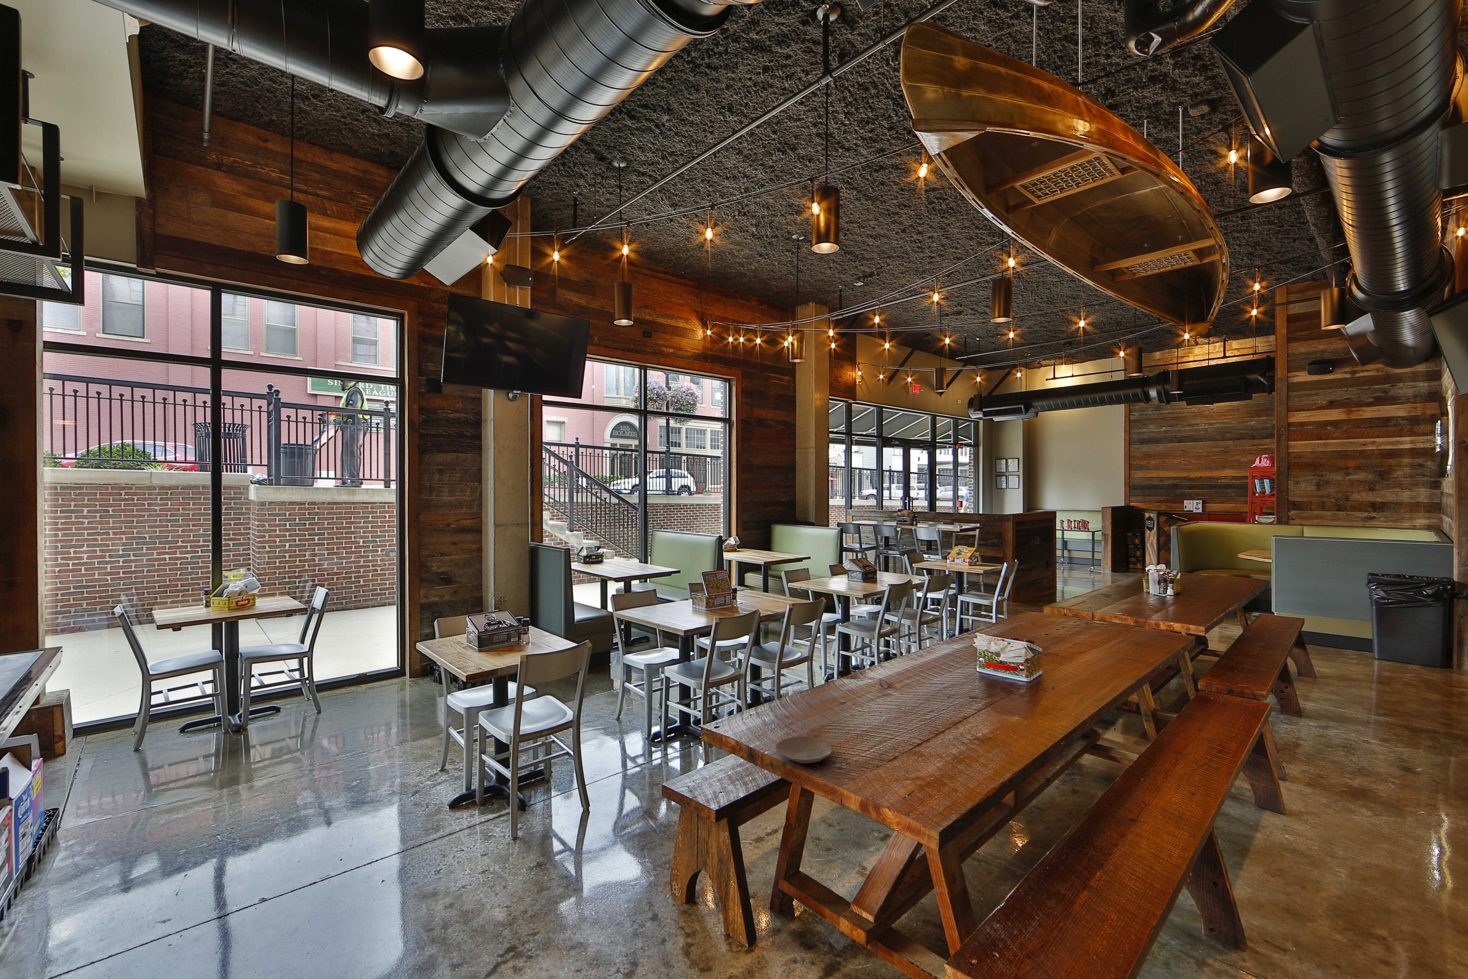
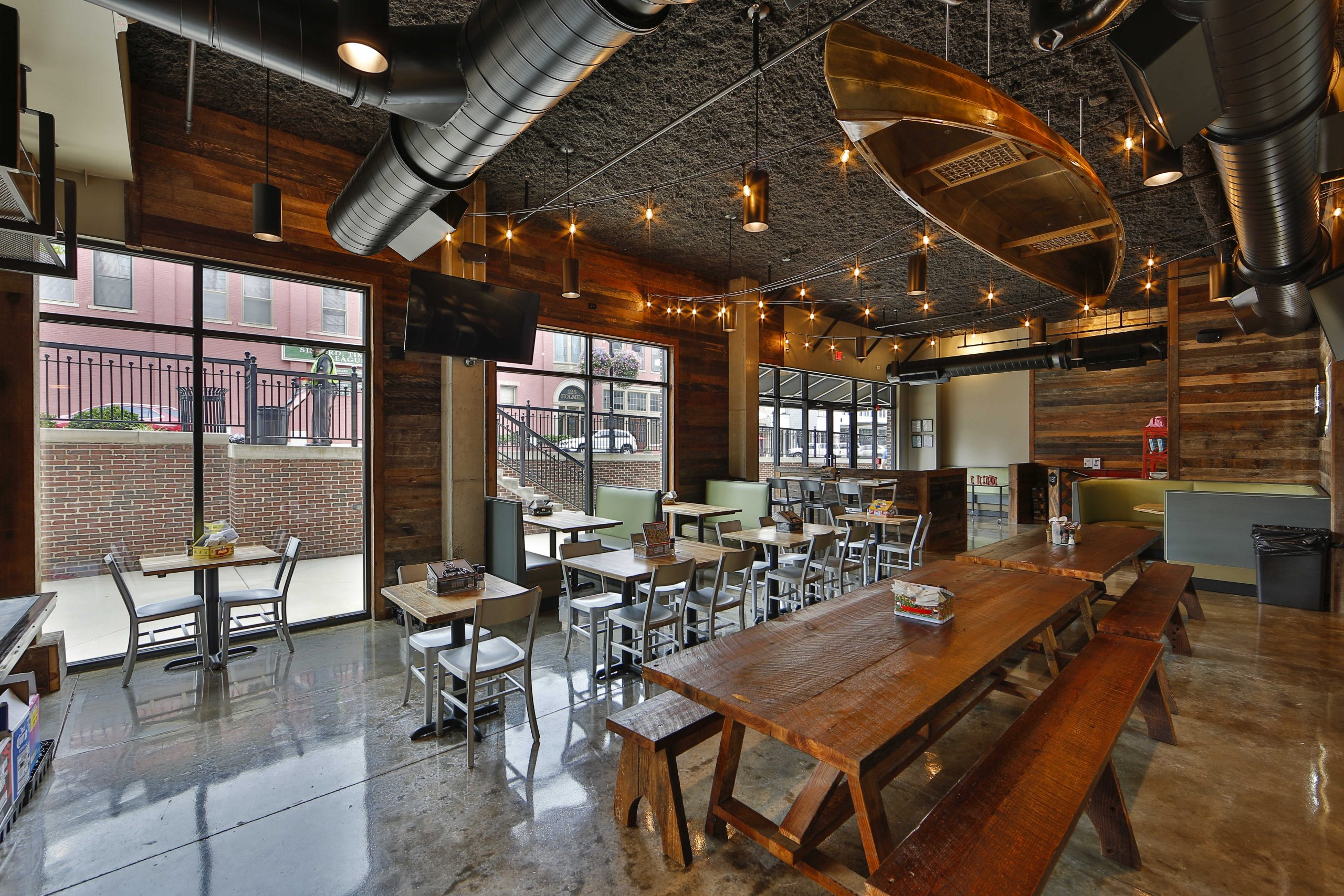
- plate (804, 752)
